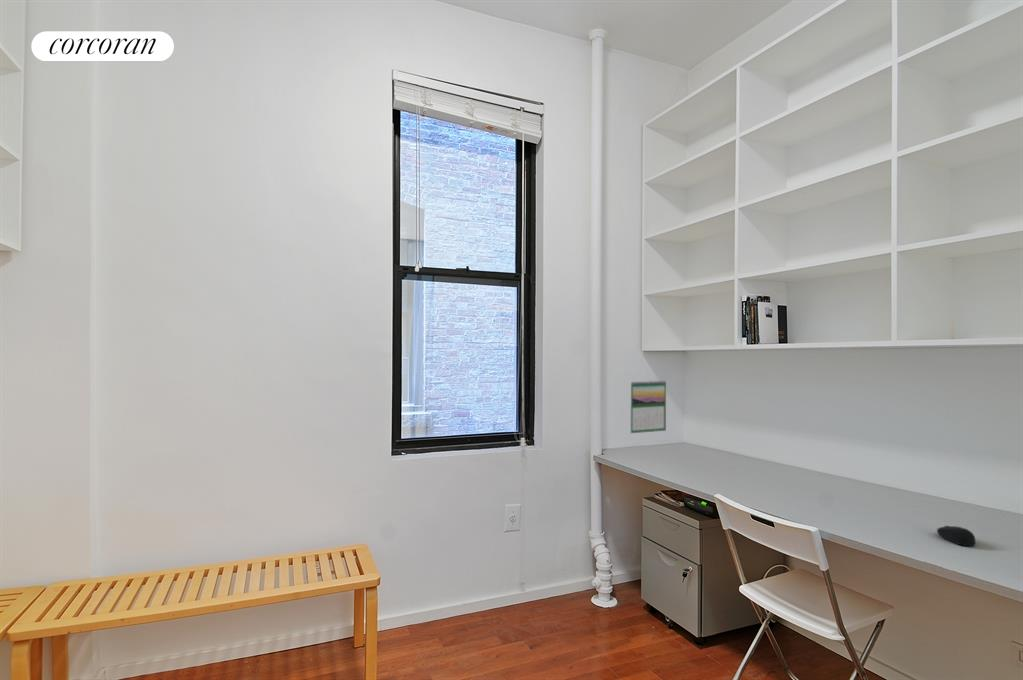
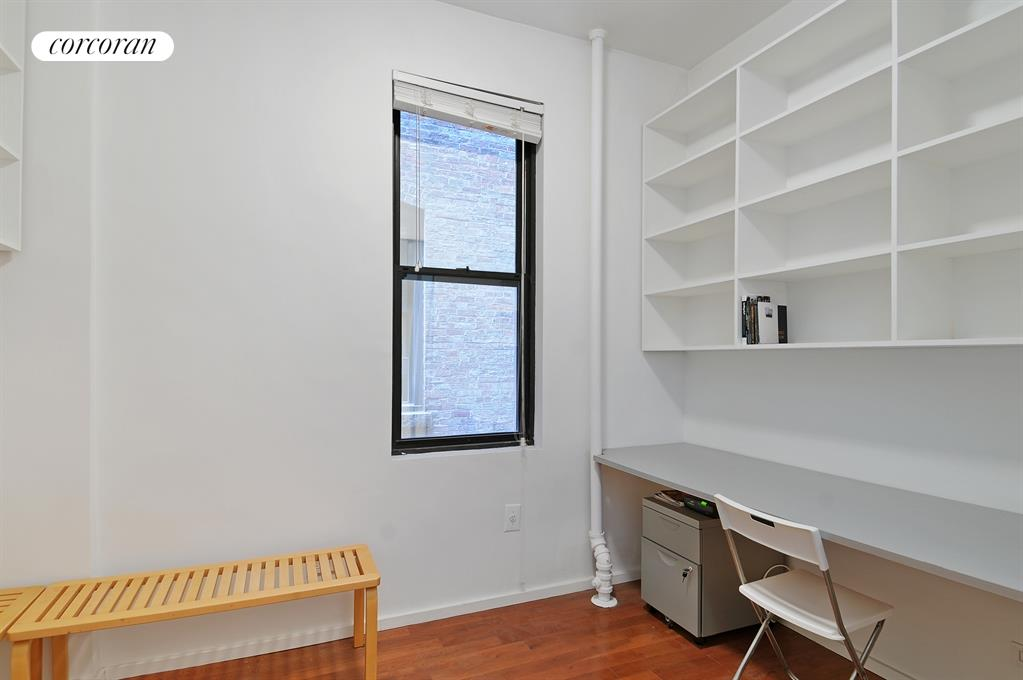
- calendar (648, 405)
- computer mouse (955, 533)
